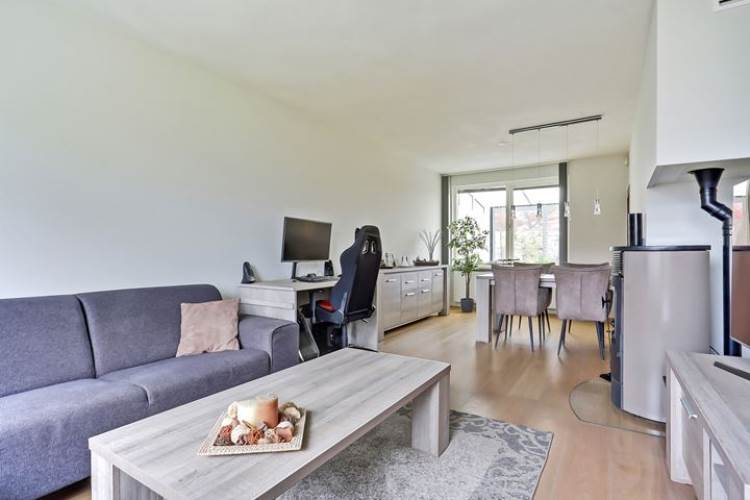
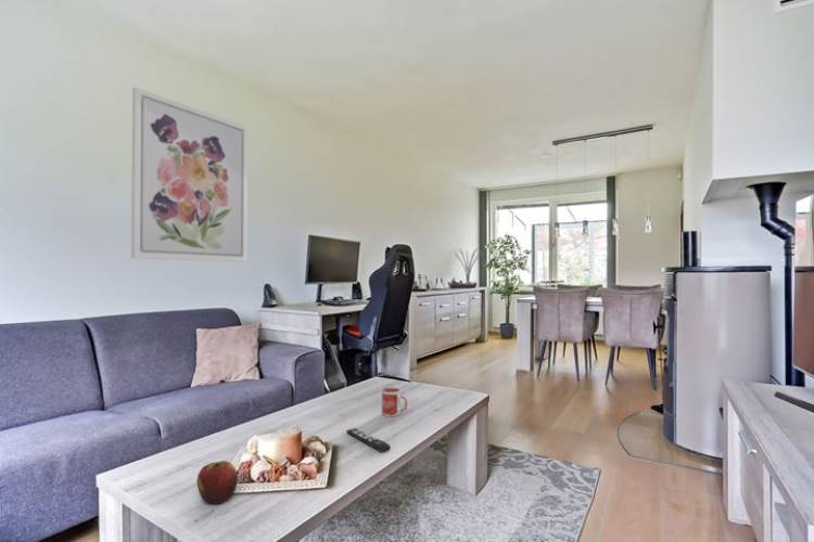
+ mug (394, 402)
+ wall art (195, 184)
+ remote control (367, 438)
+ apple (217, 481)
